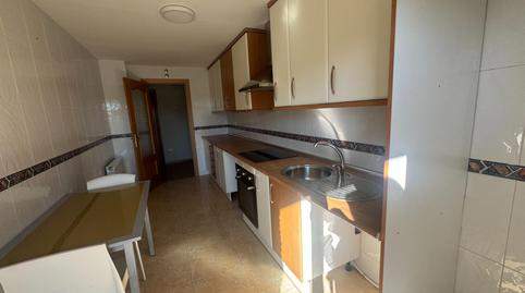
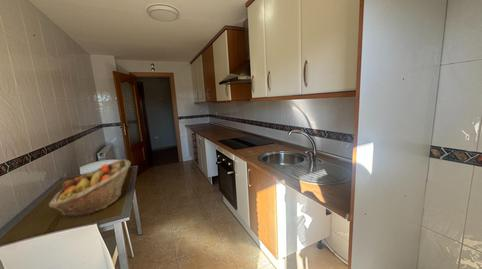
+ fruit basket (95, 184)
